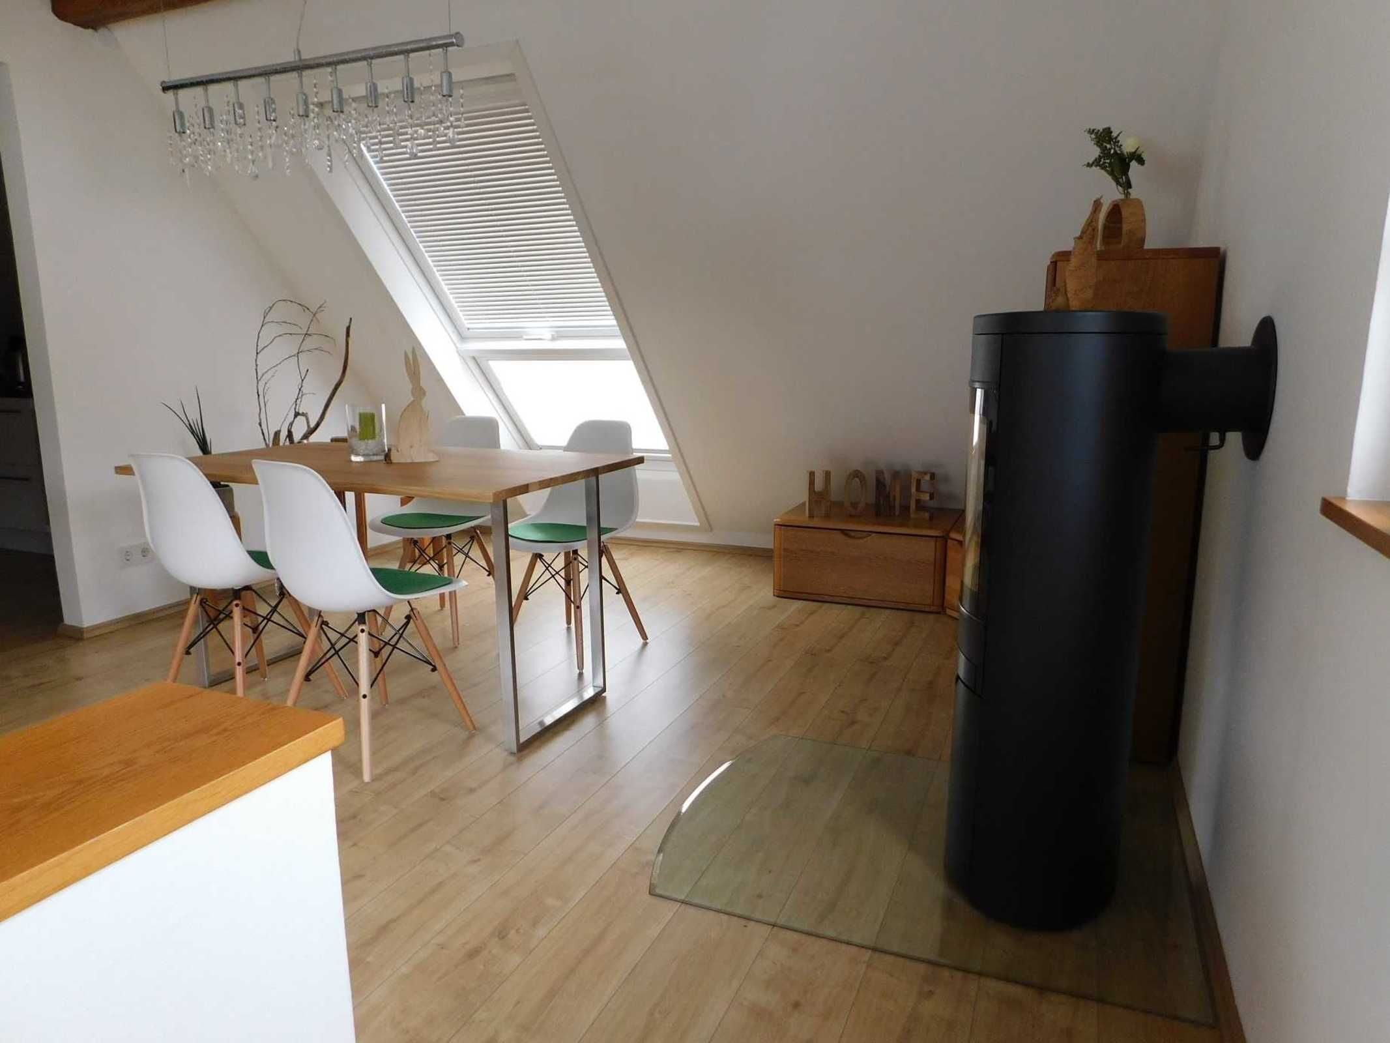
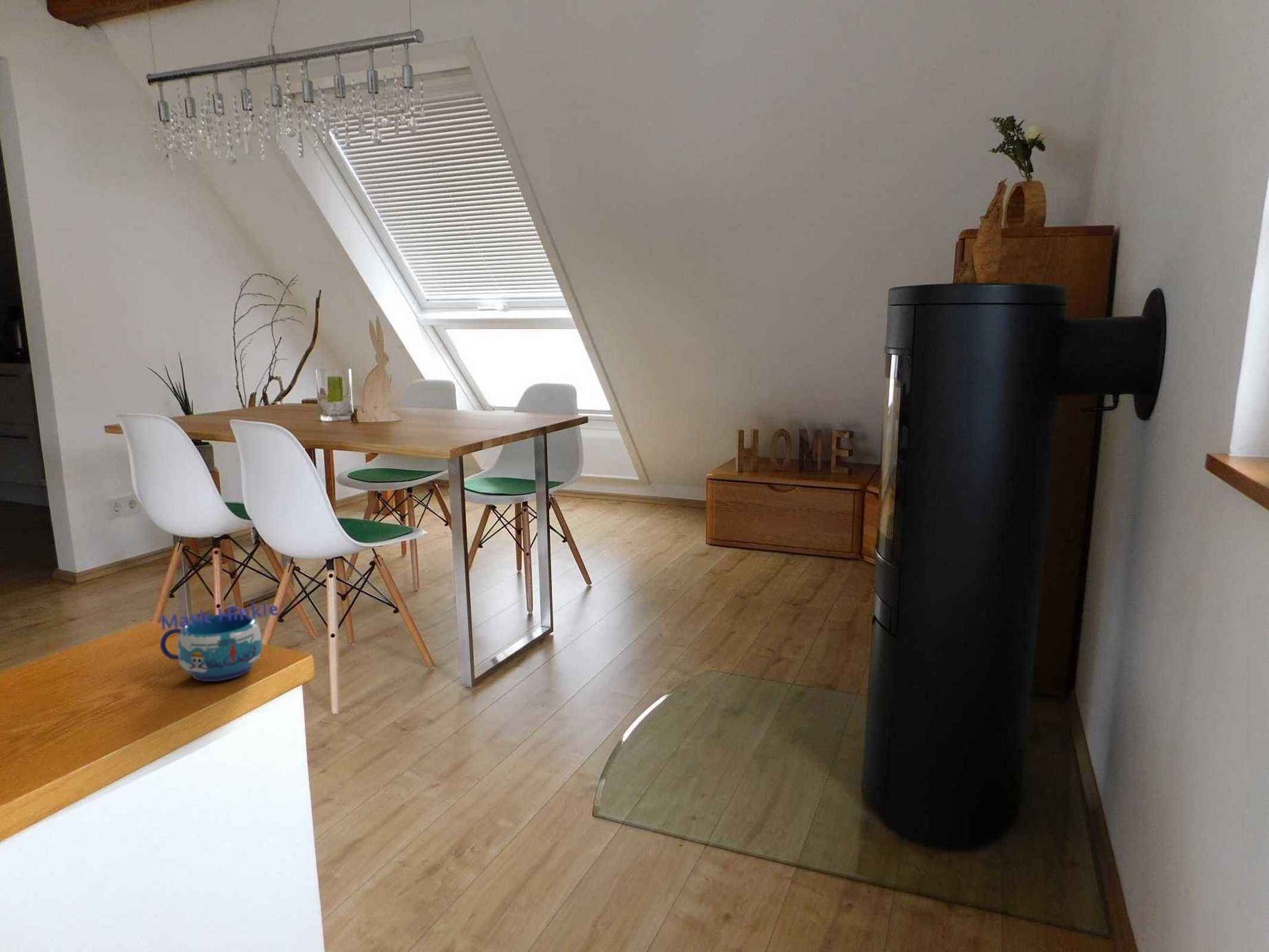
+ mug (217, 637)
